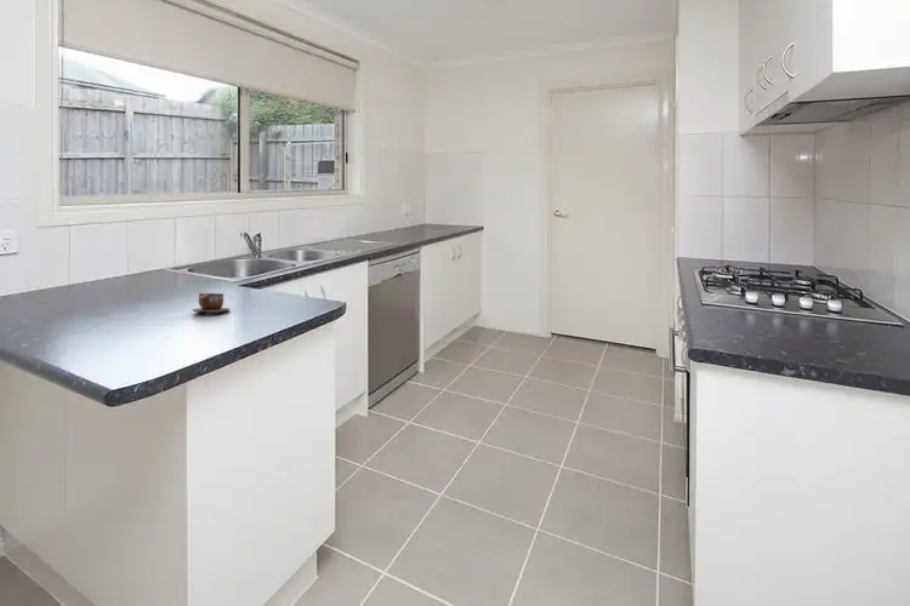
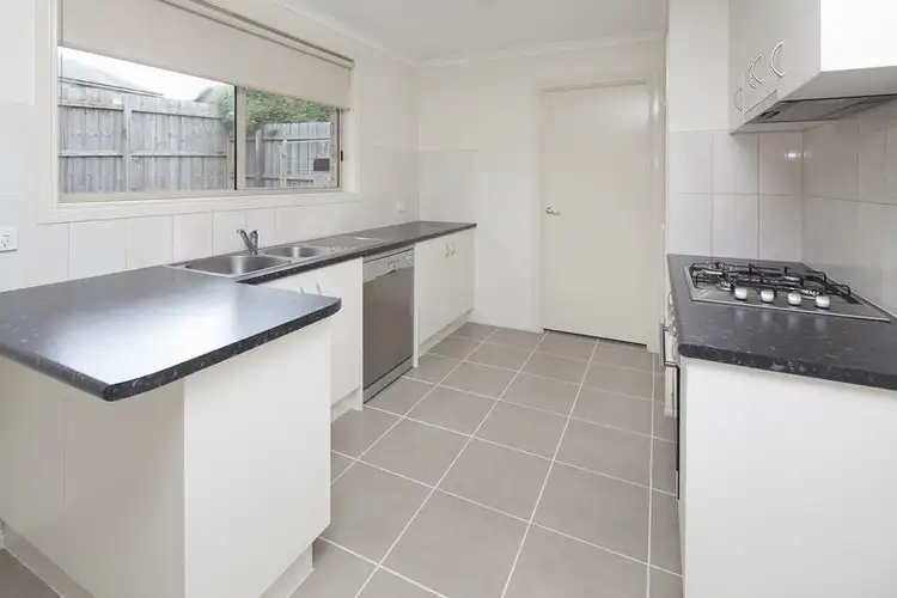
- cup (210, 302)
